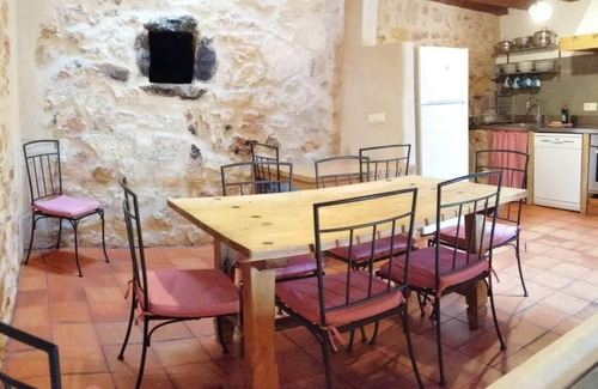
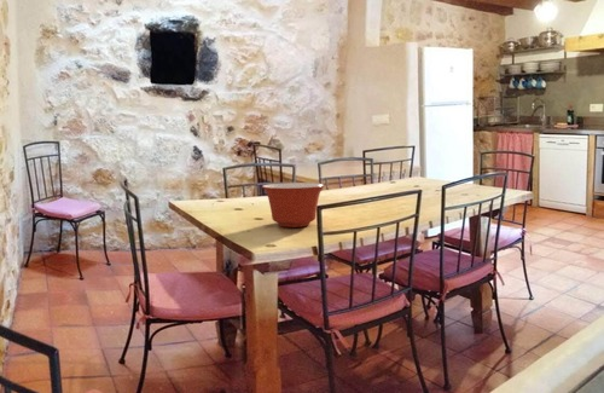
+ mixing bowl (294, 204)
